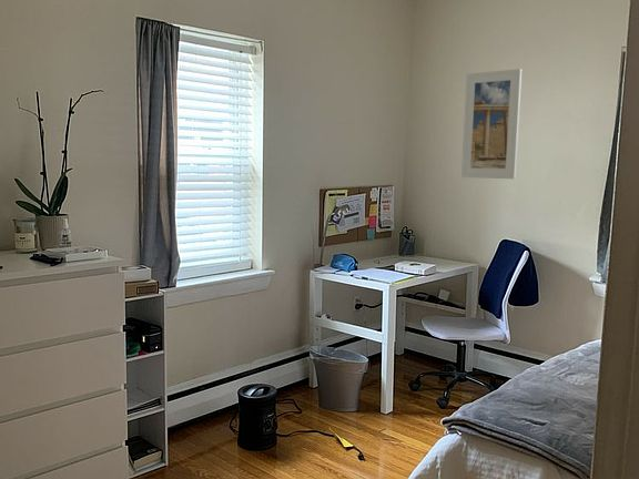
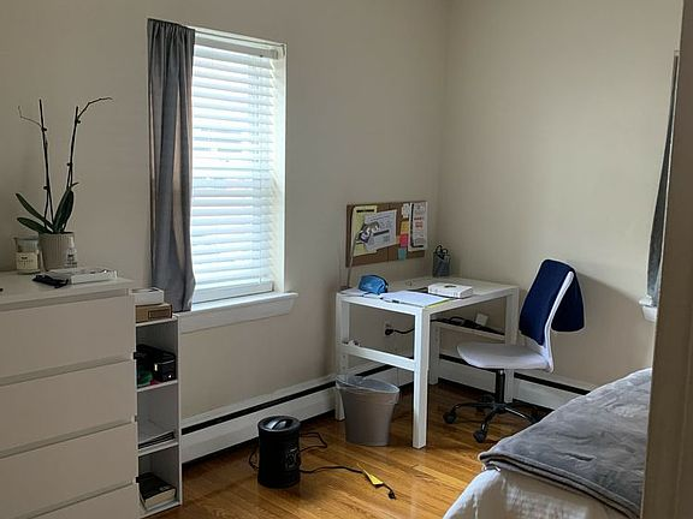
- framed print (490, 125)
